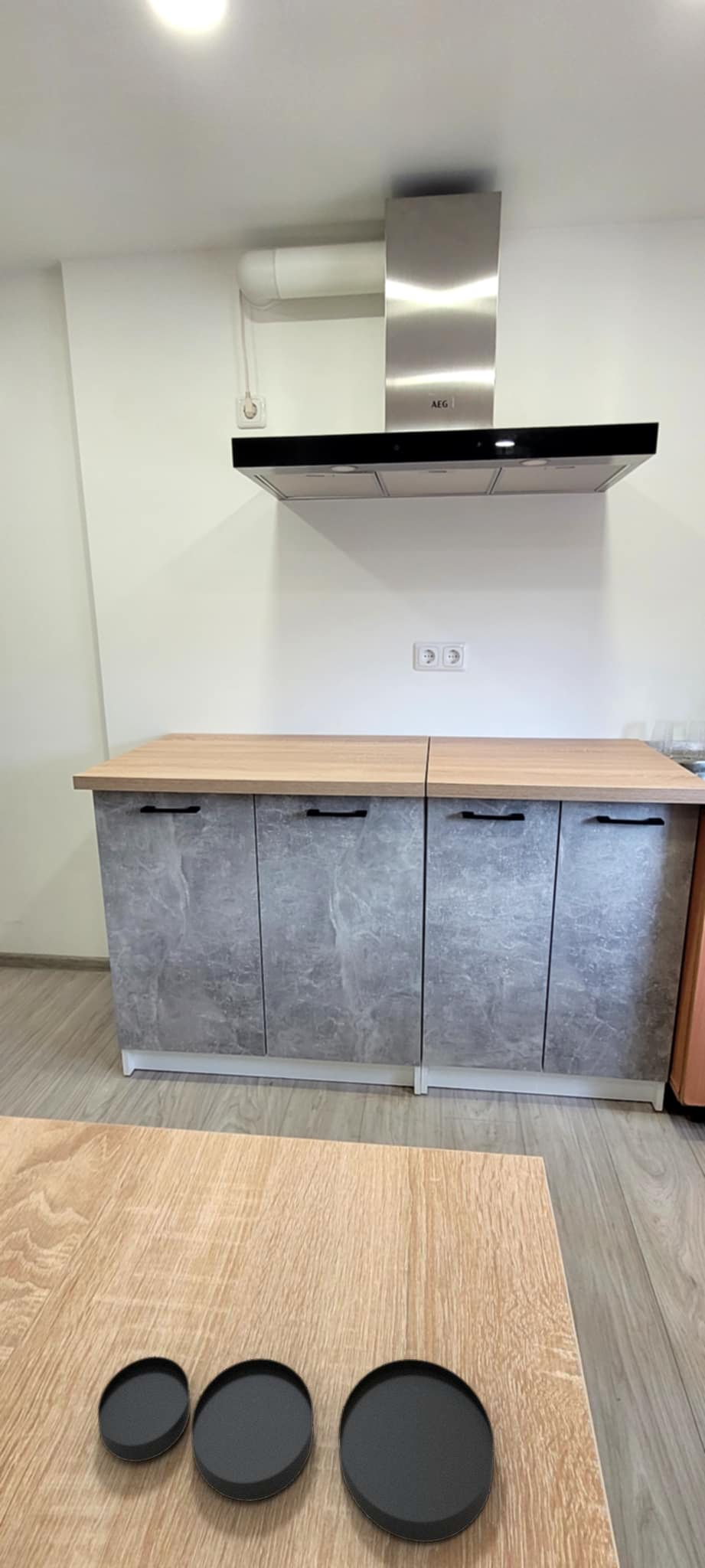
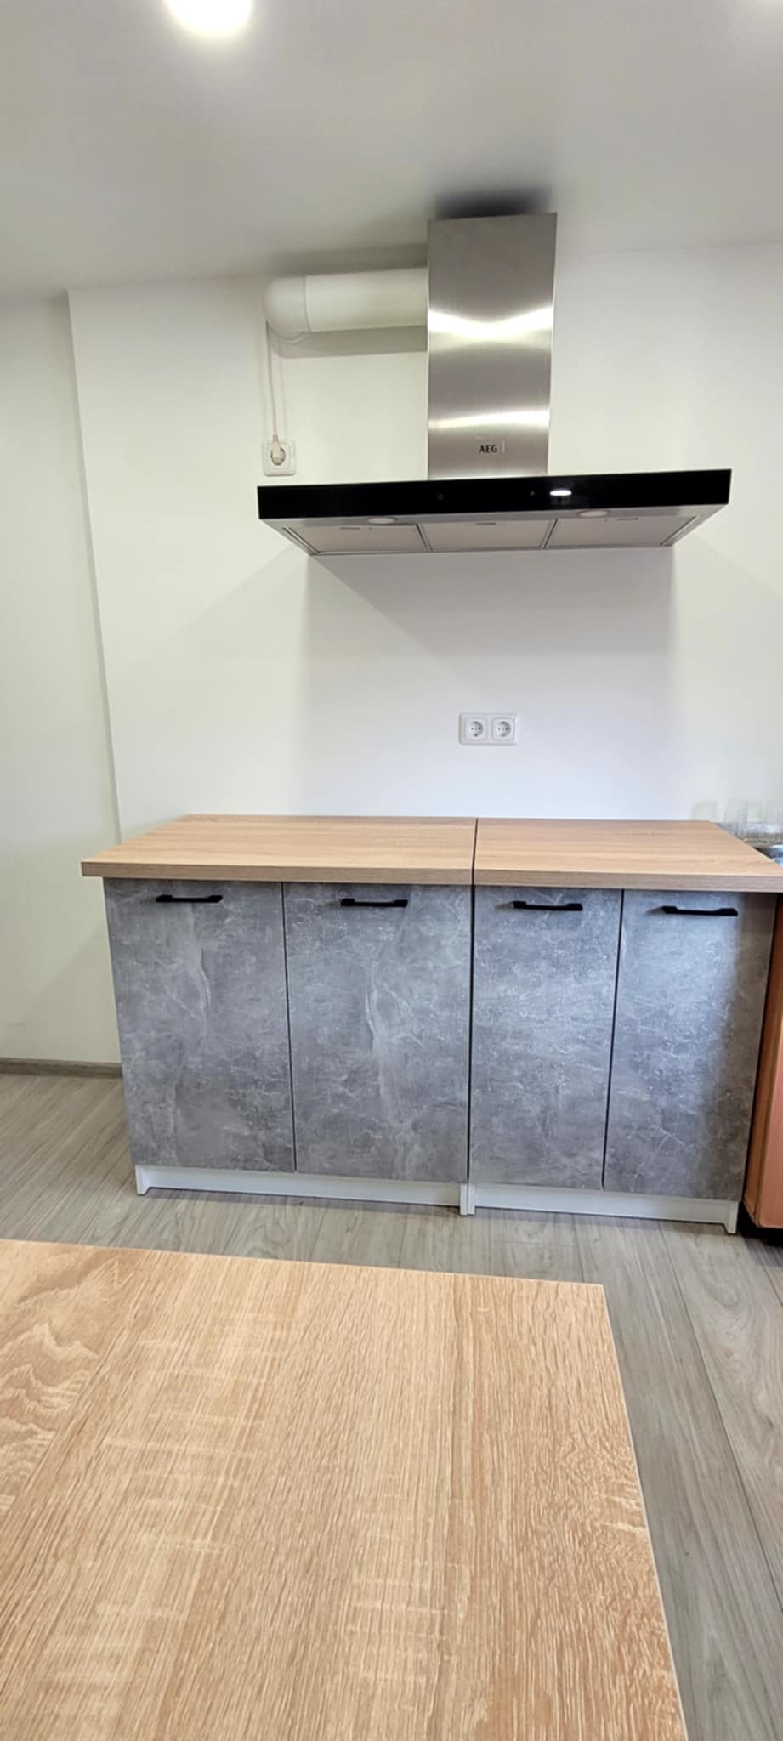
- plate (293, 1421)
